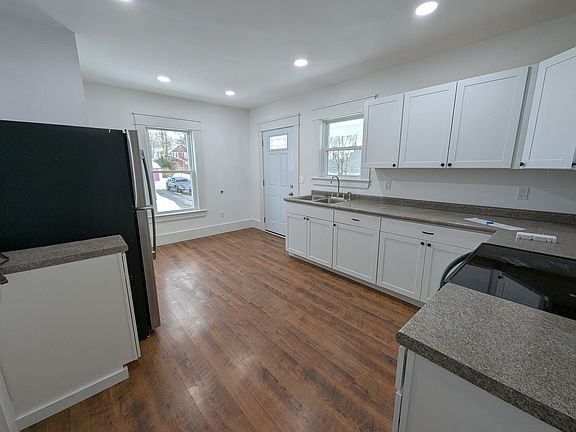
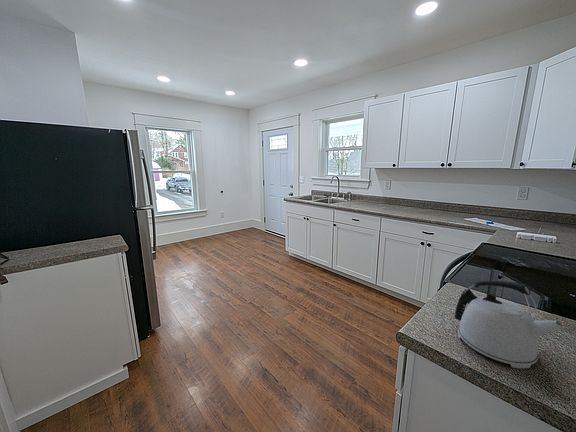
+ kettle (502, 313)
